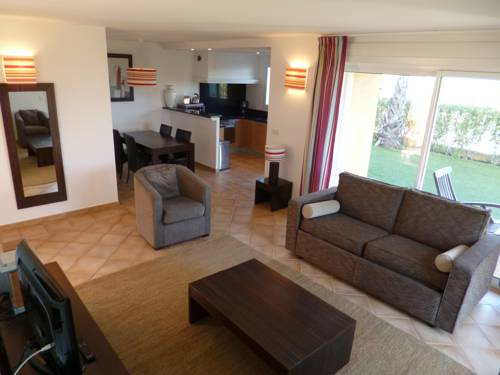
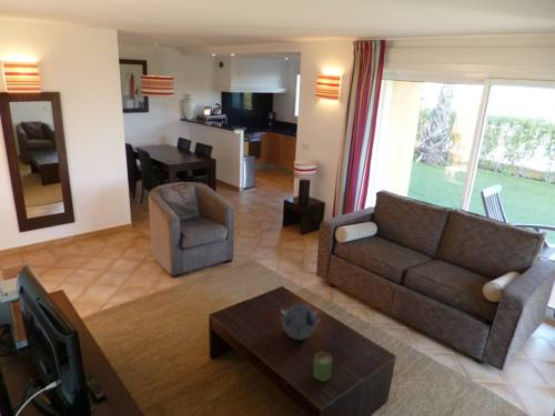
+ decorative bowl (300, 322)
+ mug (321, 365)
